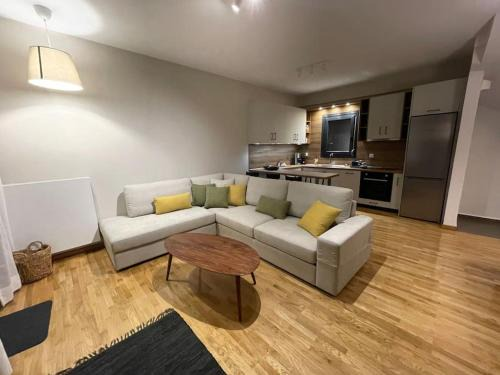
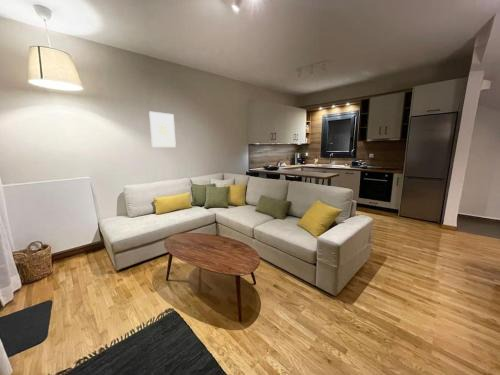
+ wall art (163, 130)
